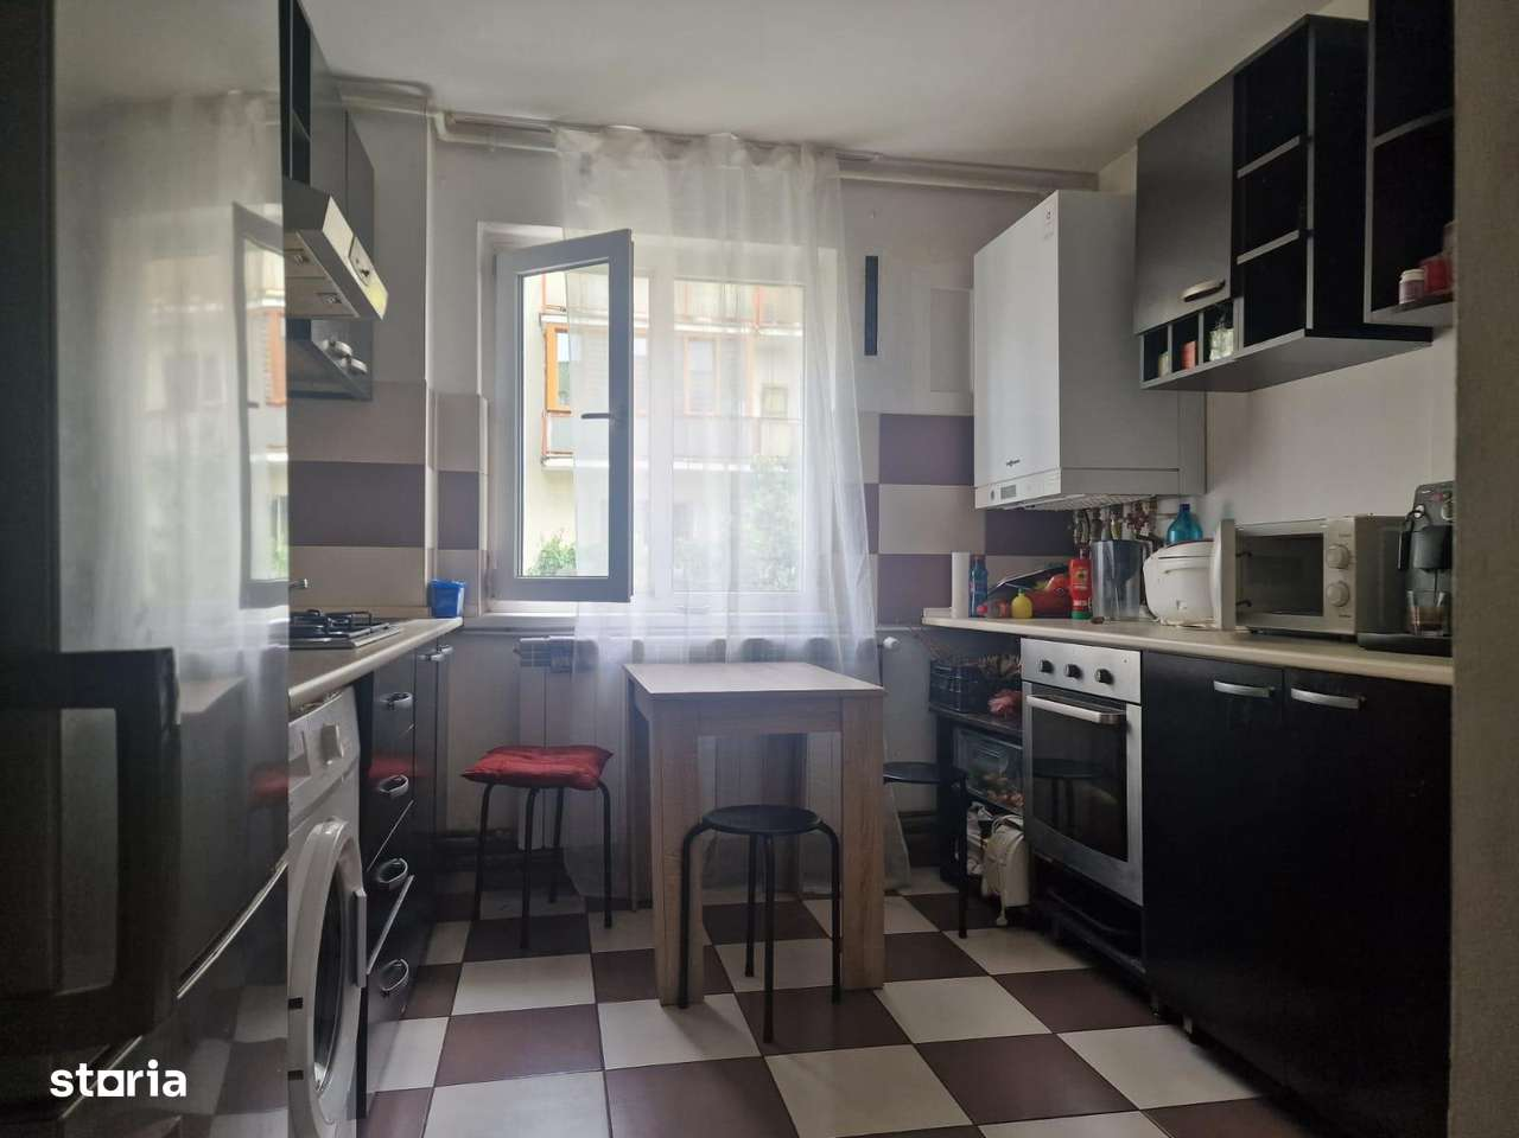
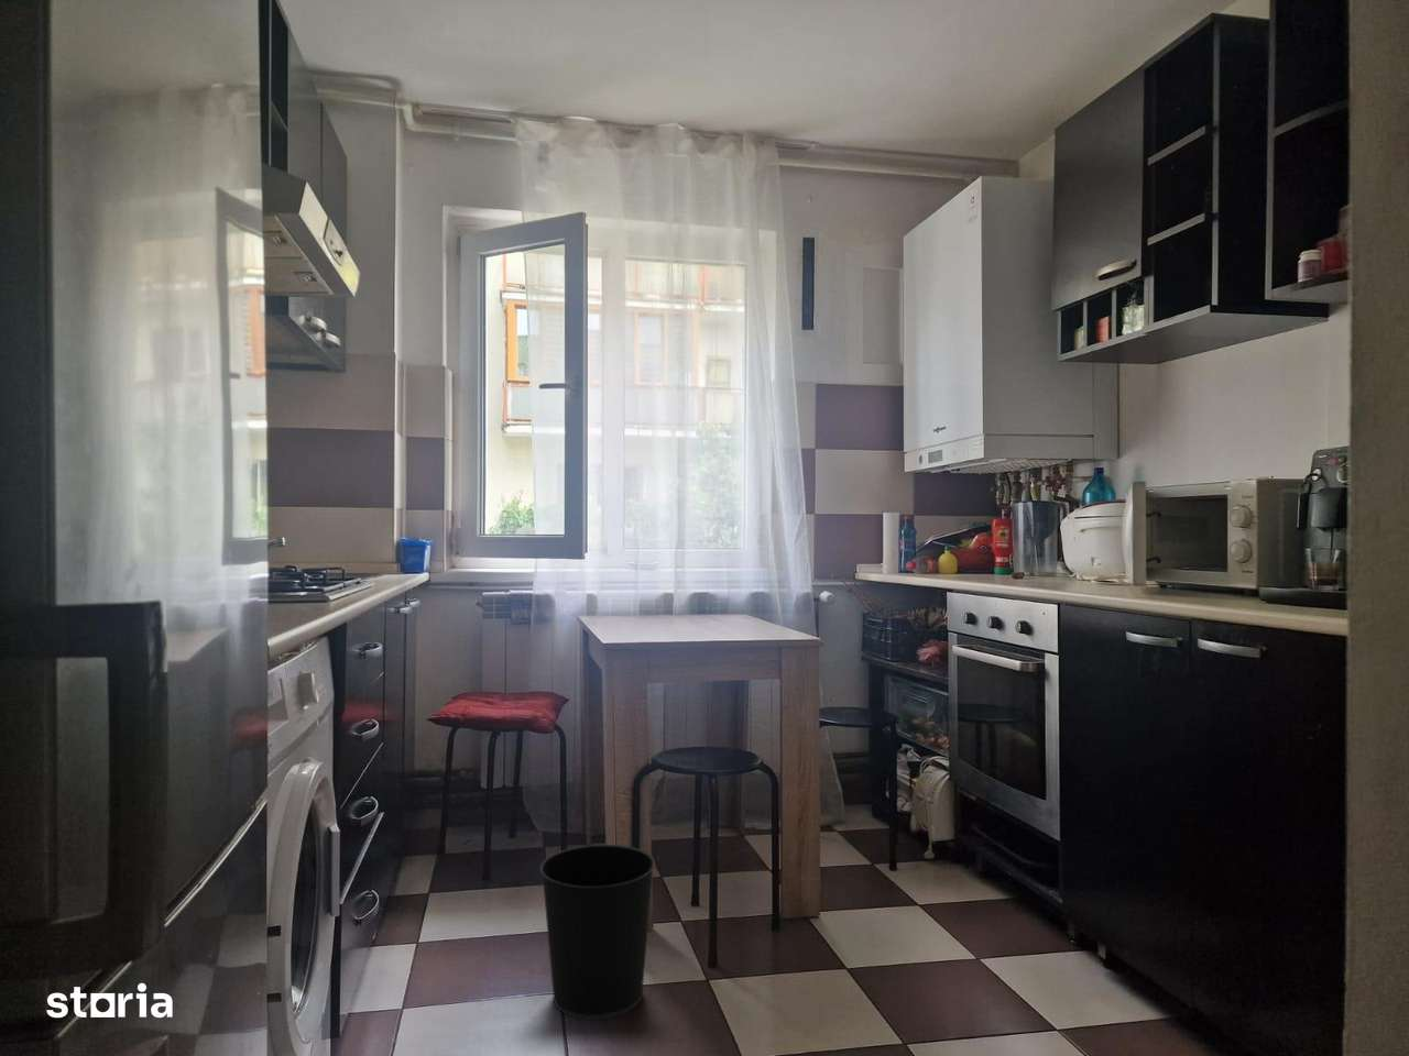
+ wastebasket (598, 930)
